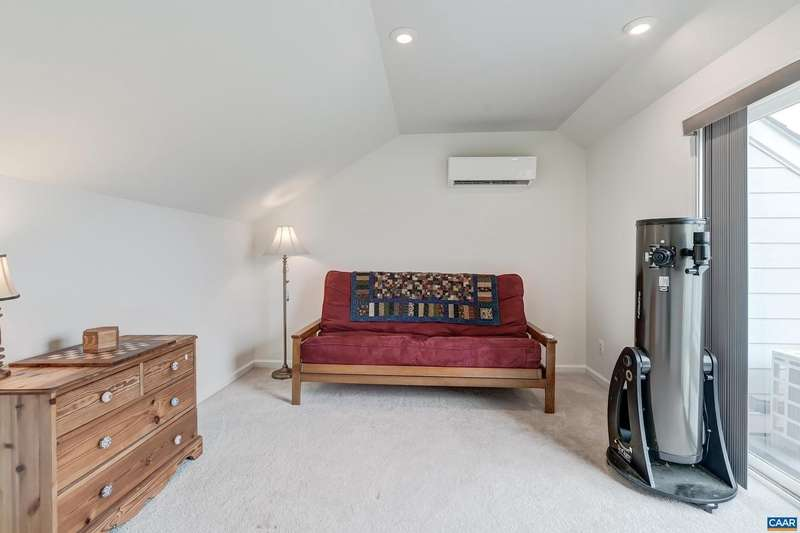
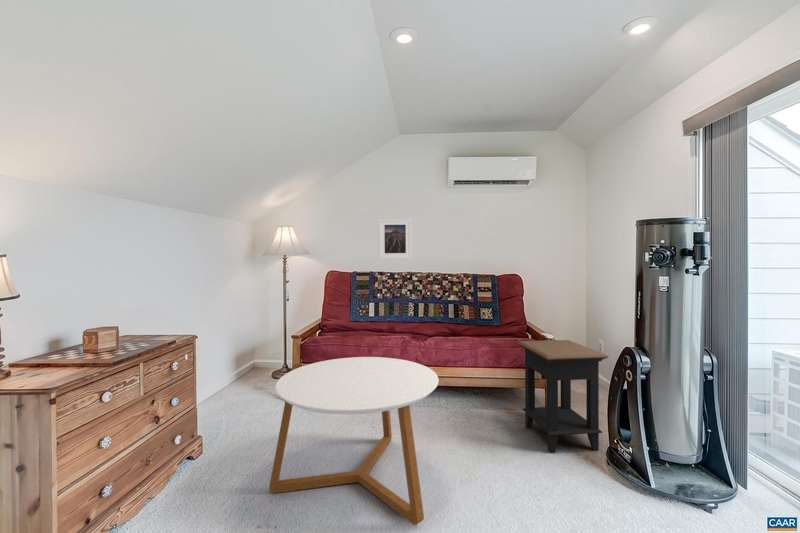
+ coffee table (356, 413)
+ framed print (395, 239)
+ side table (557, 392)
